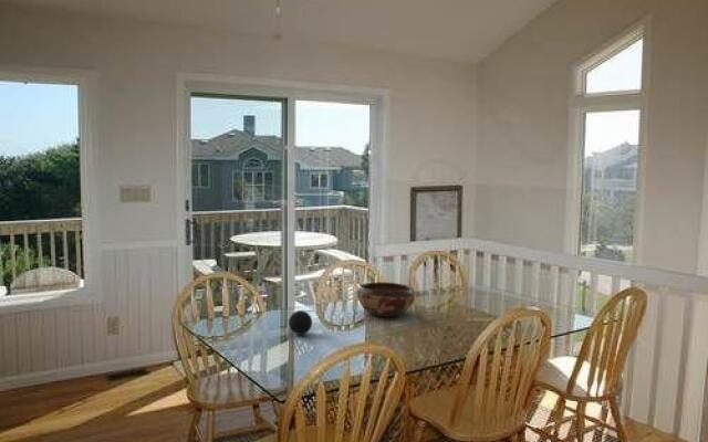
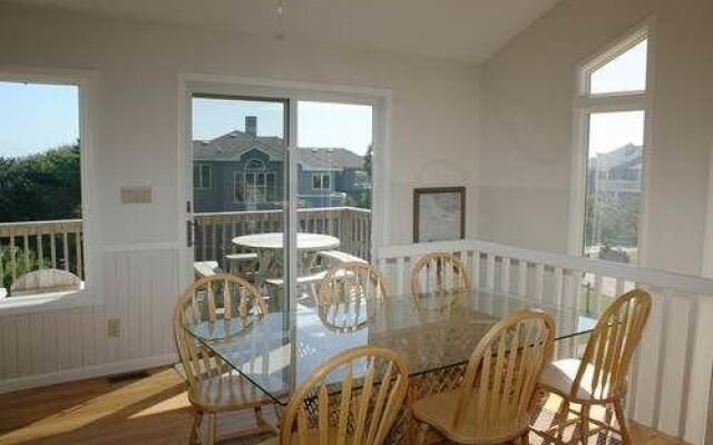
- decorative ball (300, 322)
- decorative bowl (385, 299)
